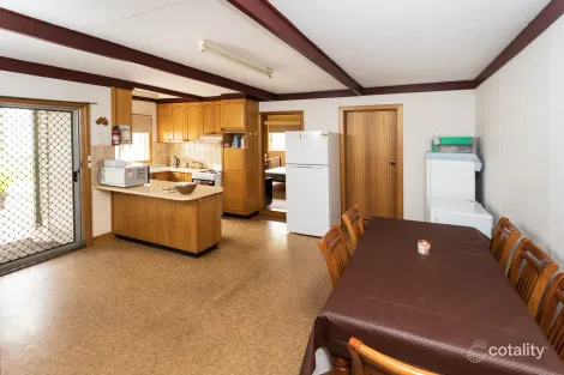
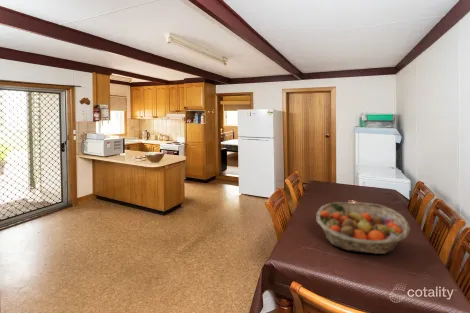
+ fruit basket (359, 225)
